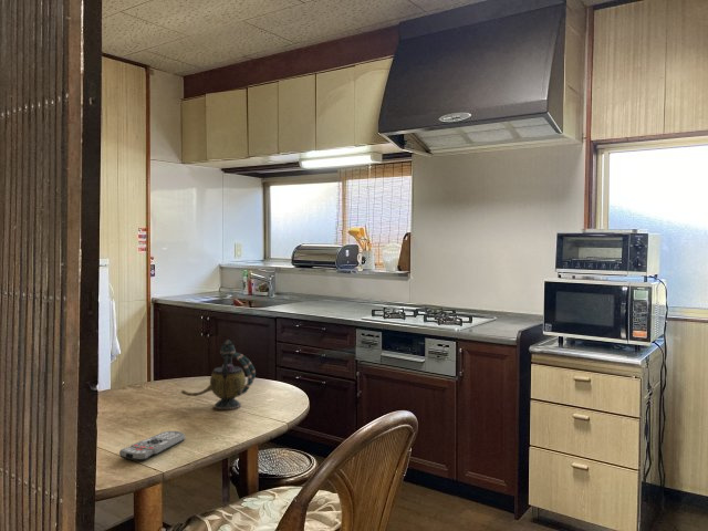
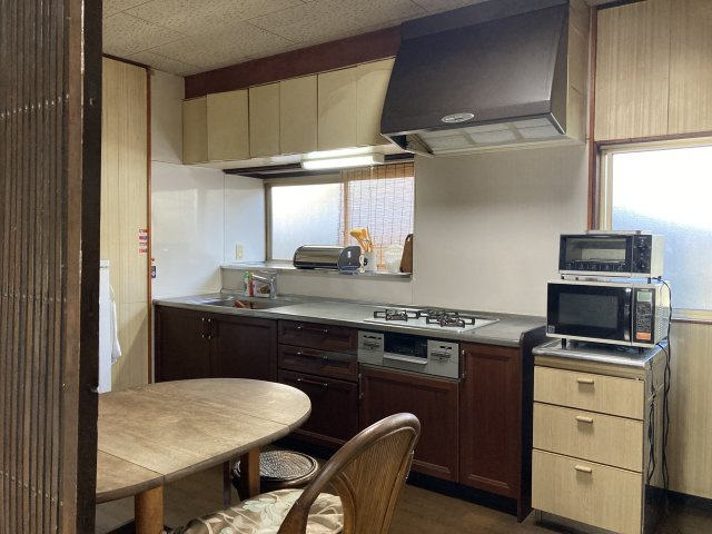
- teapot (217, 372)
- remote control (155, 445)
